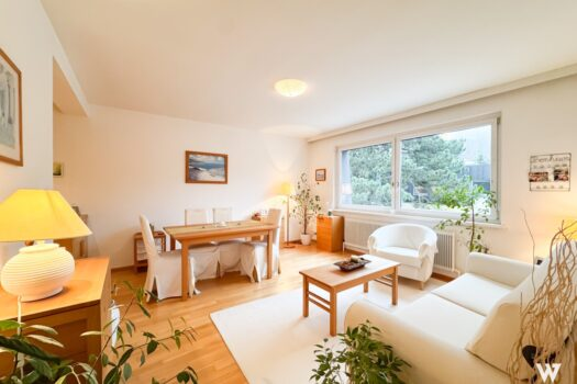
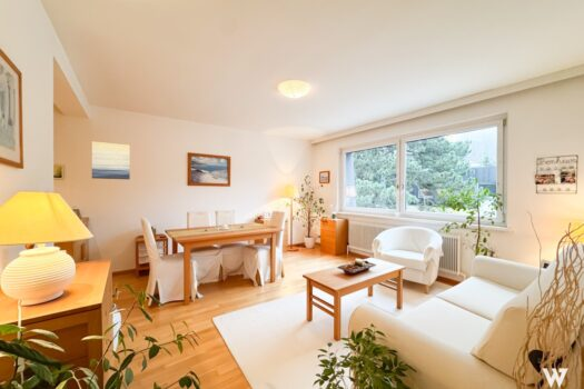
+ wall art (111, 161)
